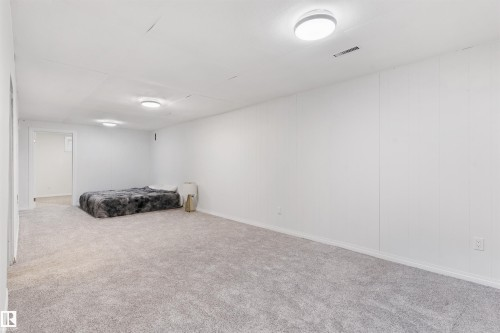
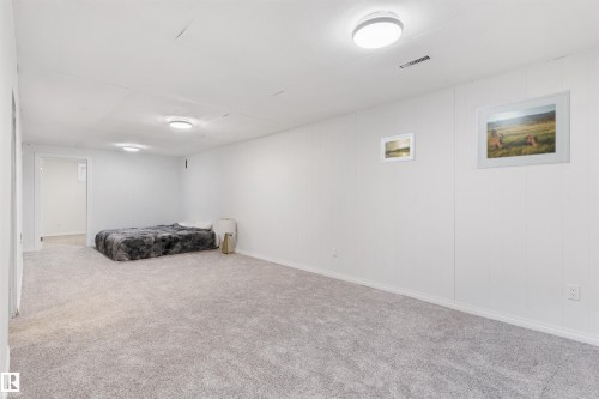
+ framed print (519, 133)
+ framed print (397, 149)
